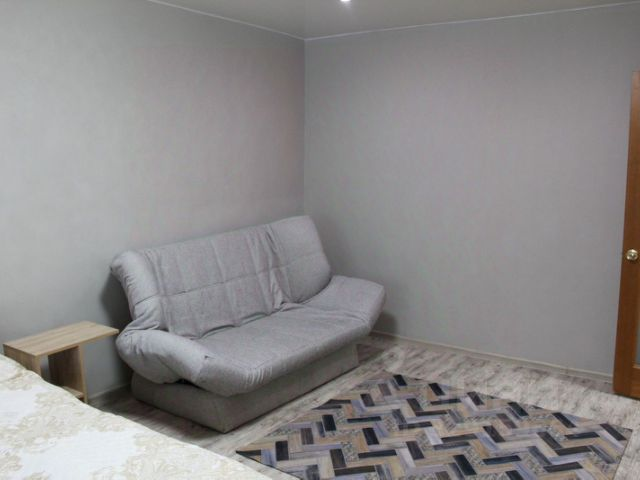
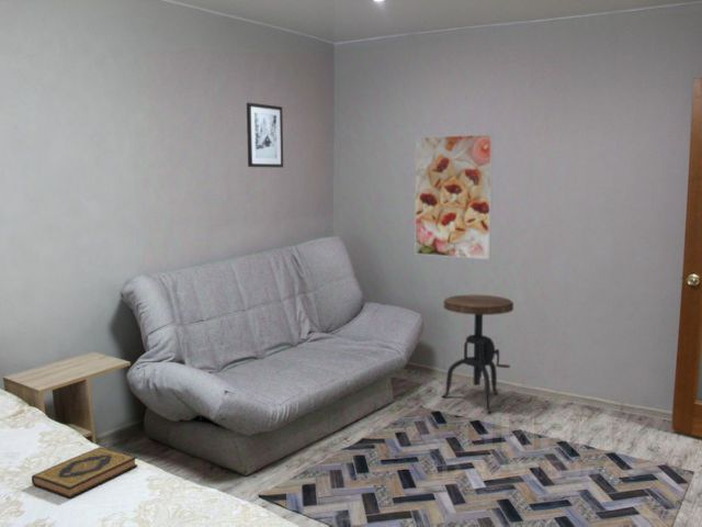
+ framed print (452, 197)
+ side table (476, 350)
+ hardback book (86, 470)
+ wall art (265, 136)
